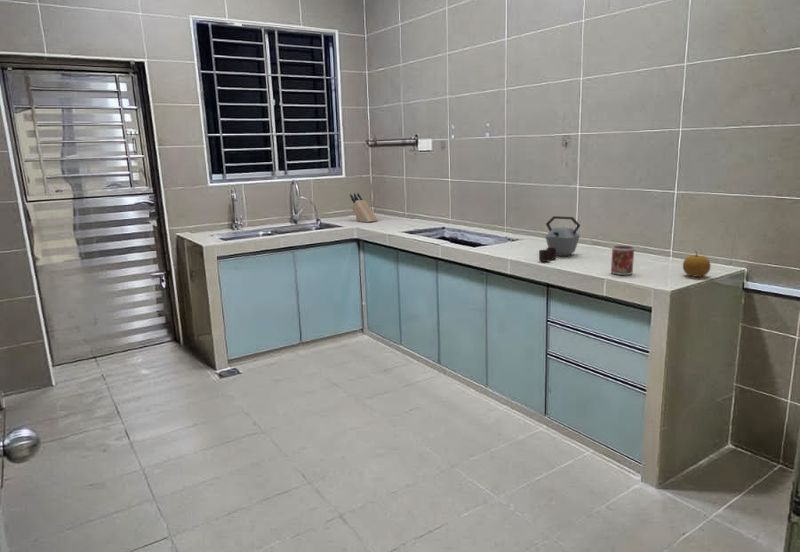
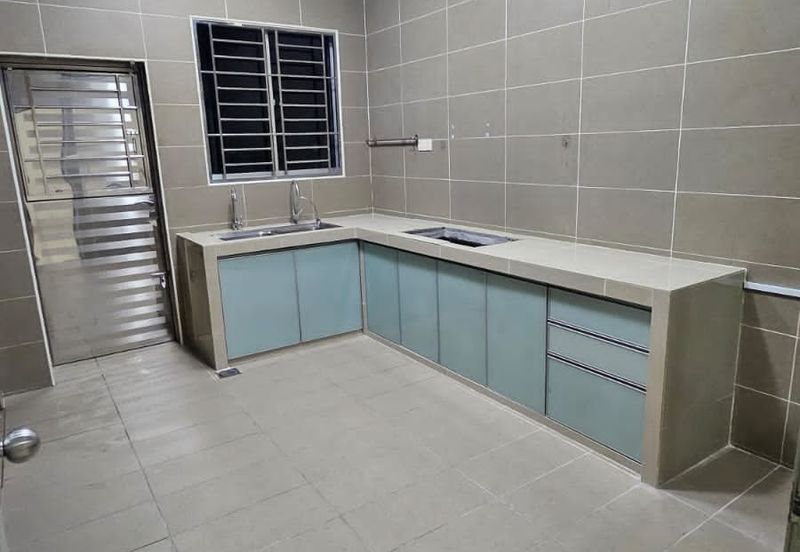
- fruit (696, 263)
- kettle (555, 237)
- mug (624, 259)
- knife block (362, 207)
